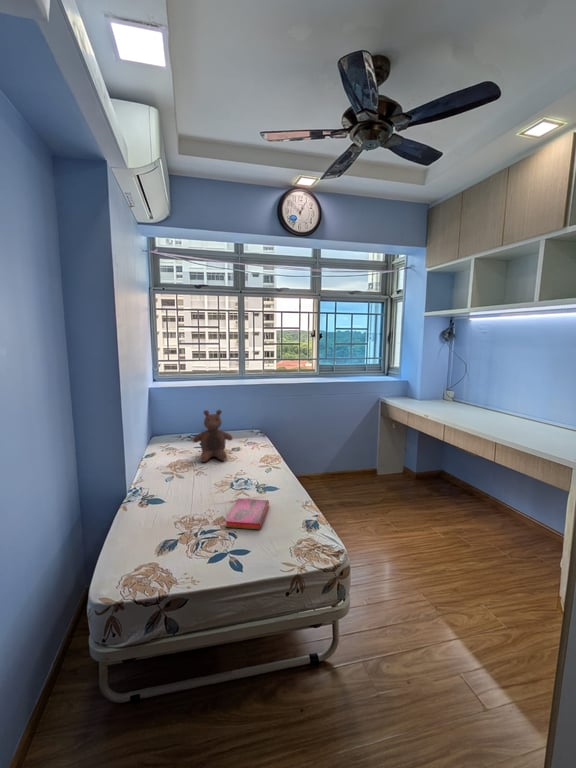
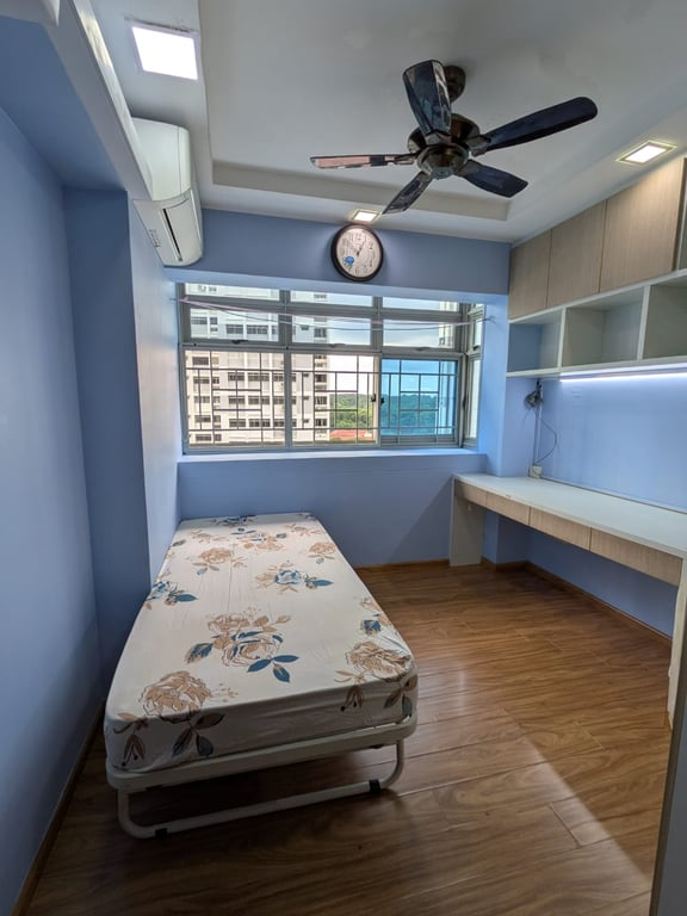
- stuffed bear (213, 434)
- hardback book (248, 512)
